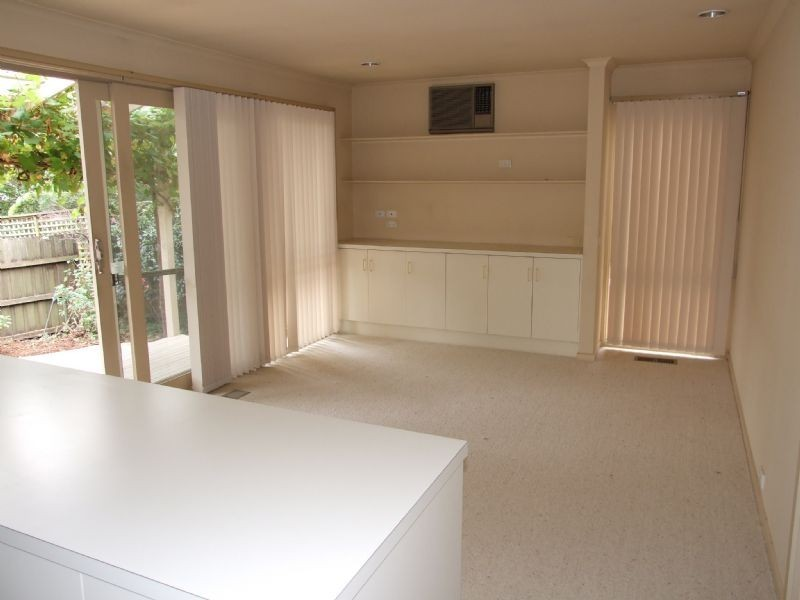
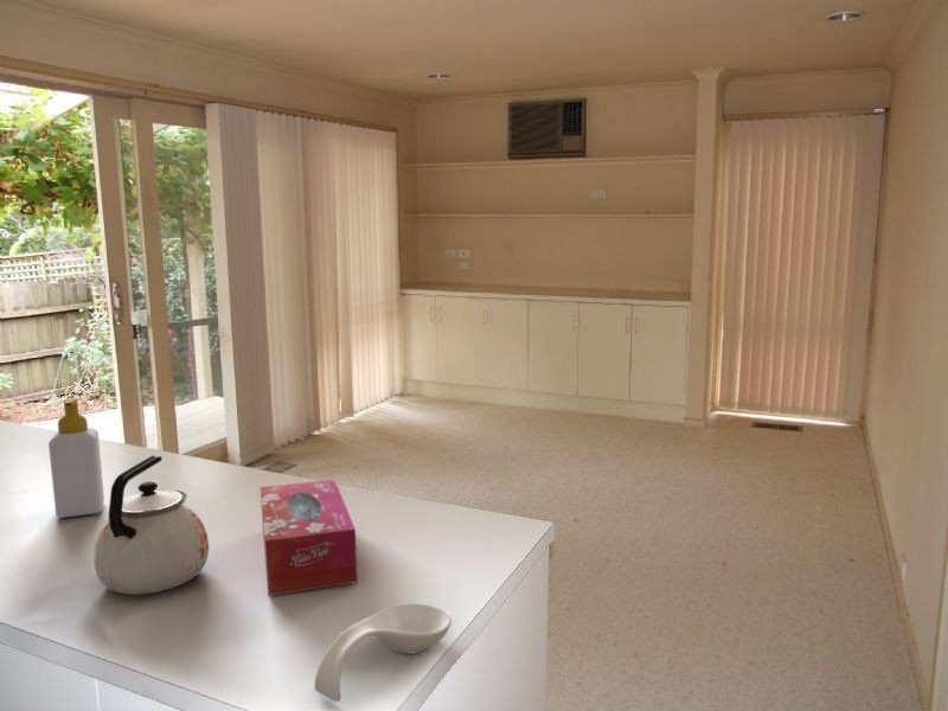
+ soap bottle (75, 455)
+ spoon rest (385, 638)
+ kettle (150, 519)
+ tissue box (305, 531)
